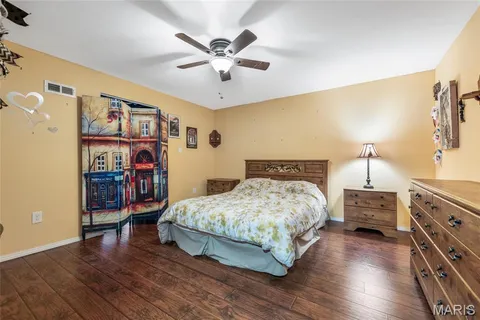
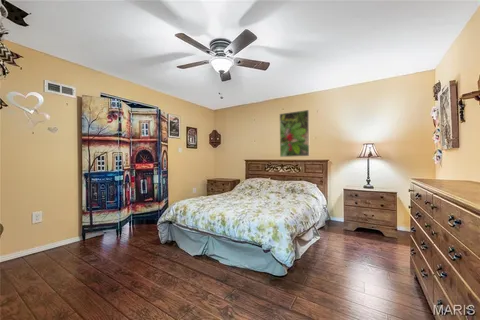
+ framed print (294, 134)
